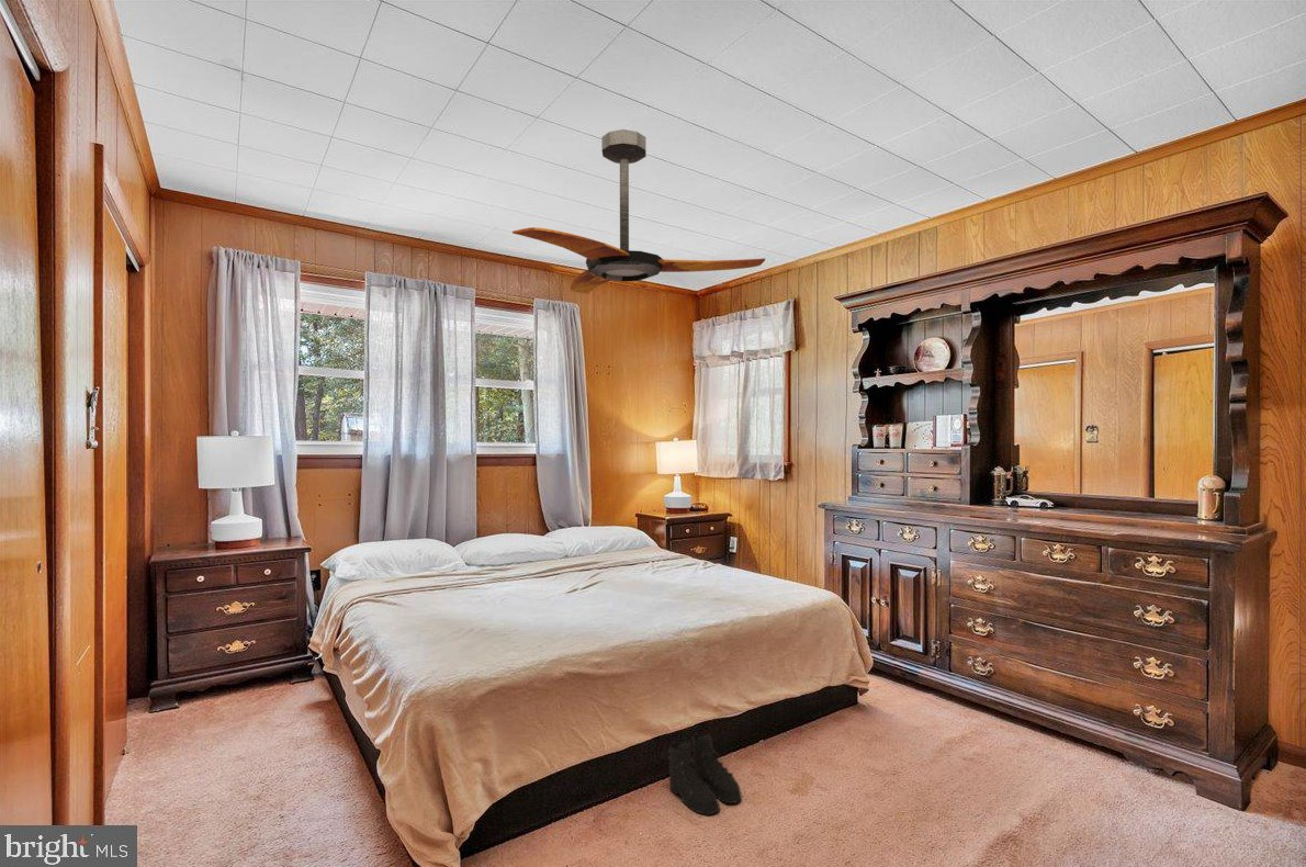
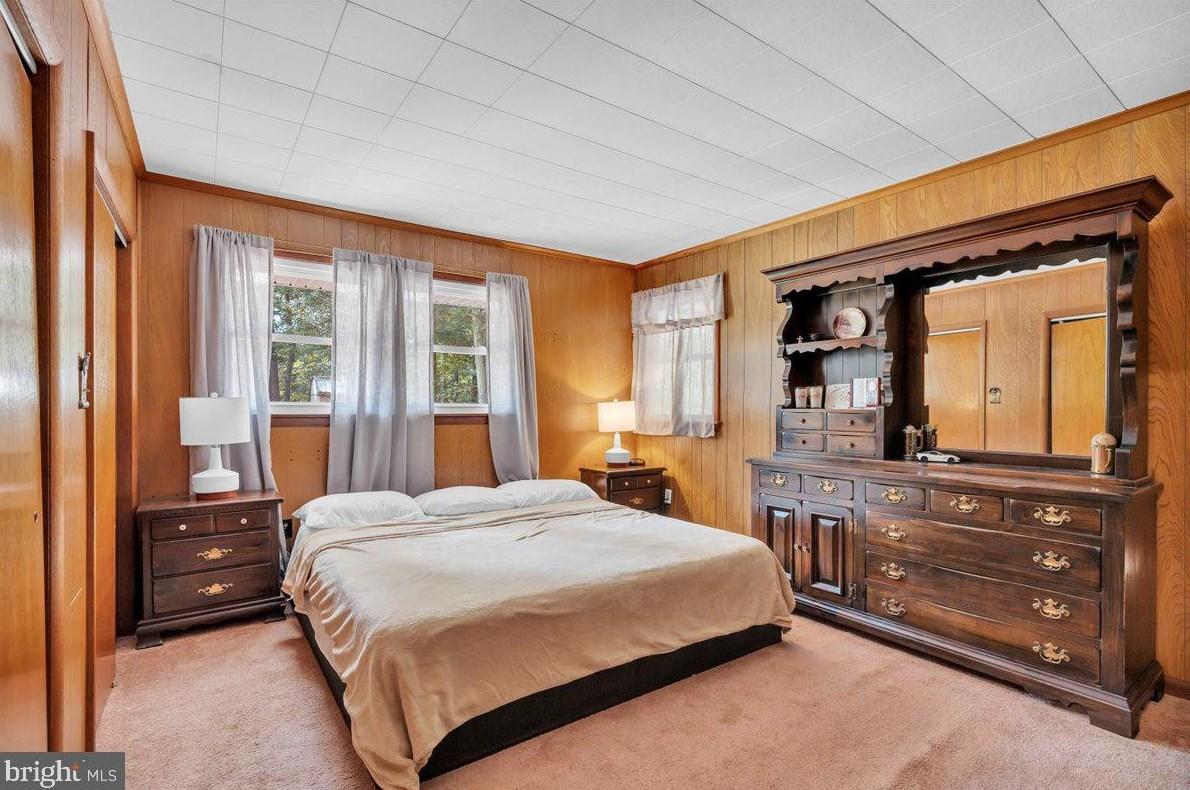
- boots (703, 767)
- ceiling fan (628, 210)
